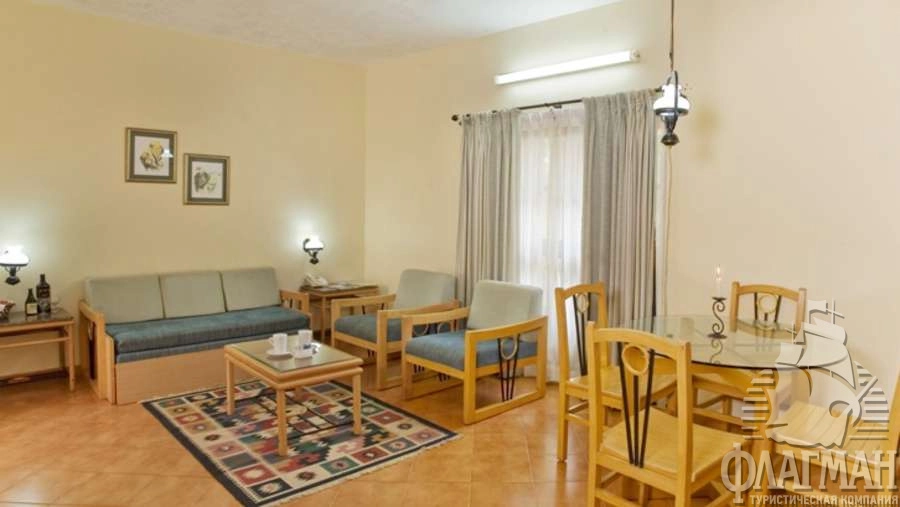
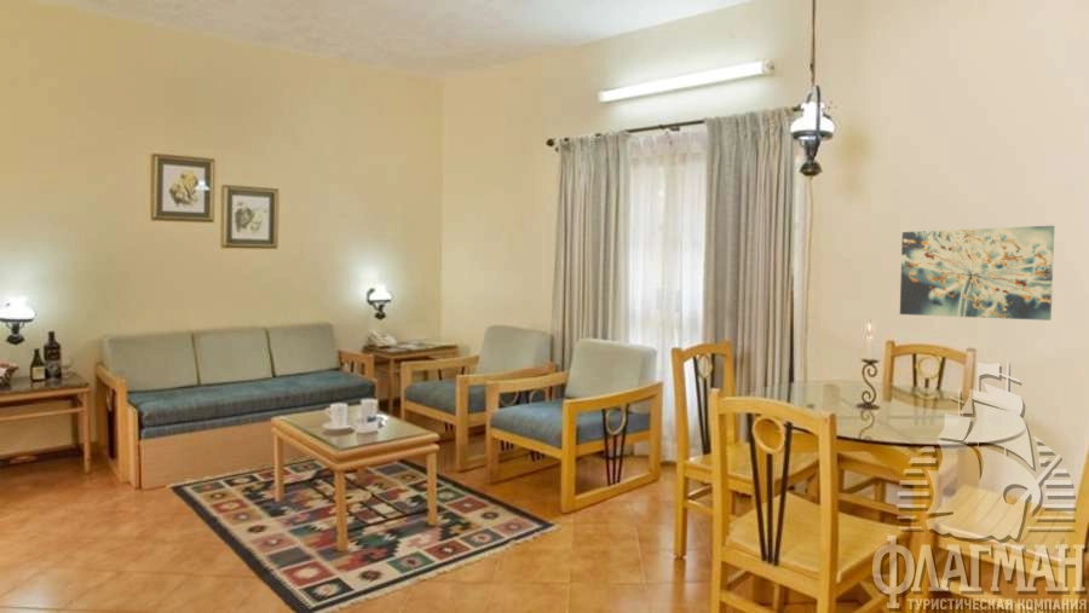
+ wall art (972, 273)
